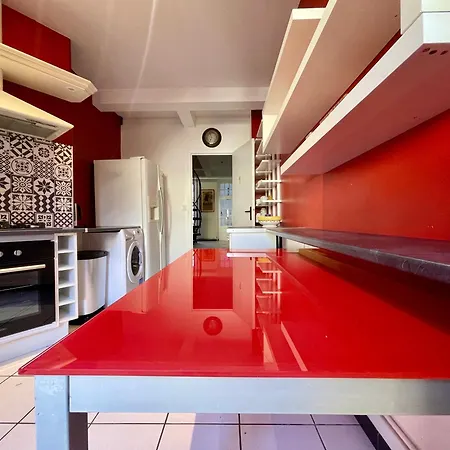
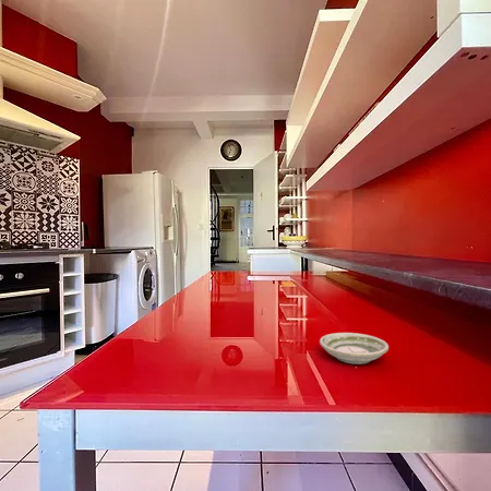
+ saucer (352, 349)
